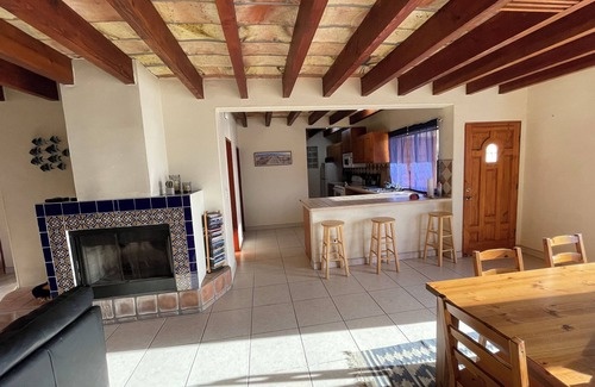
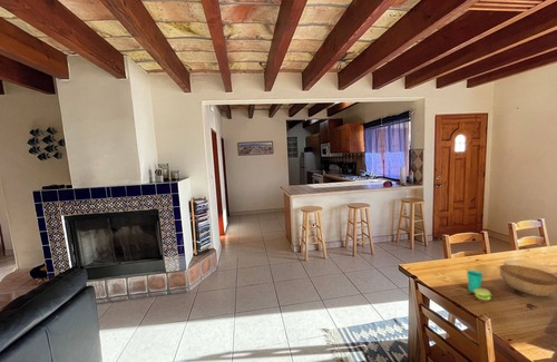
+ bowl (527, 282)
+ cup (478, 284)
